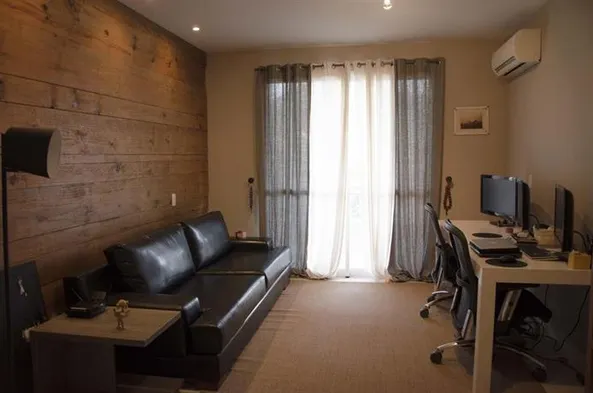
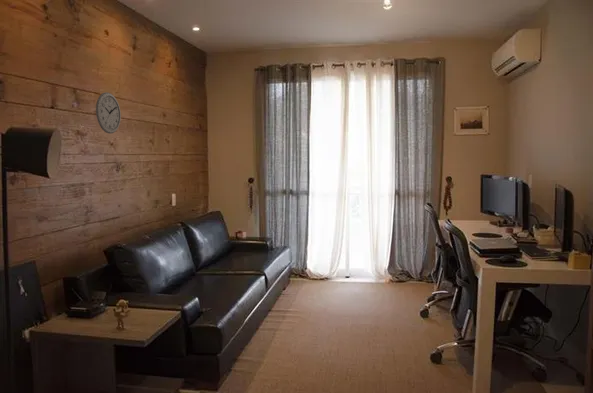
+ wall clock (109, 113)
